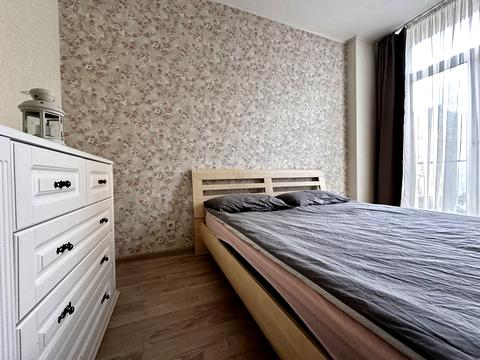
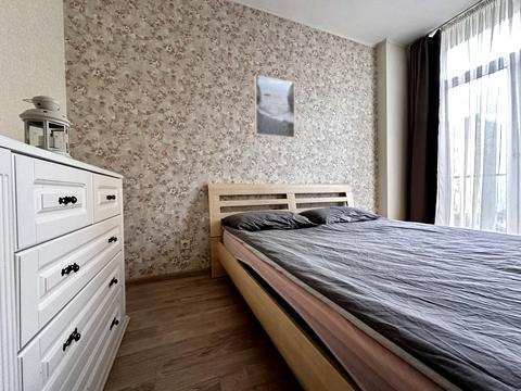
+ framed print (275, 108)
